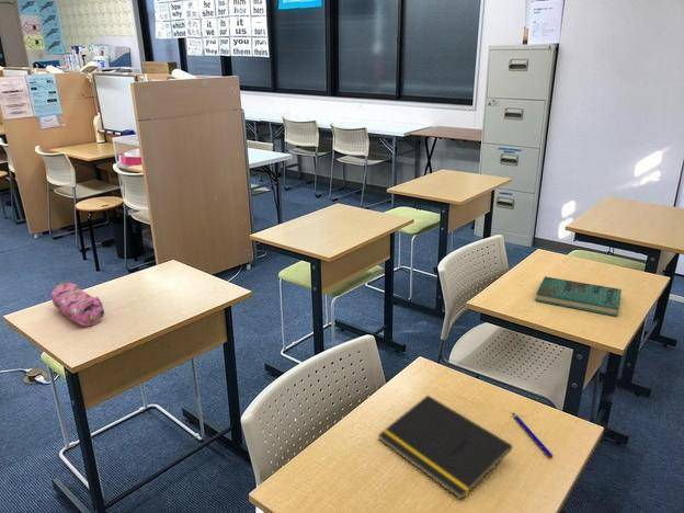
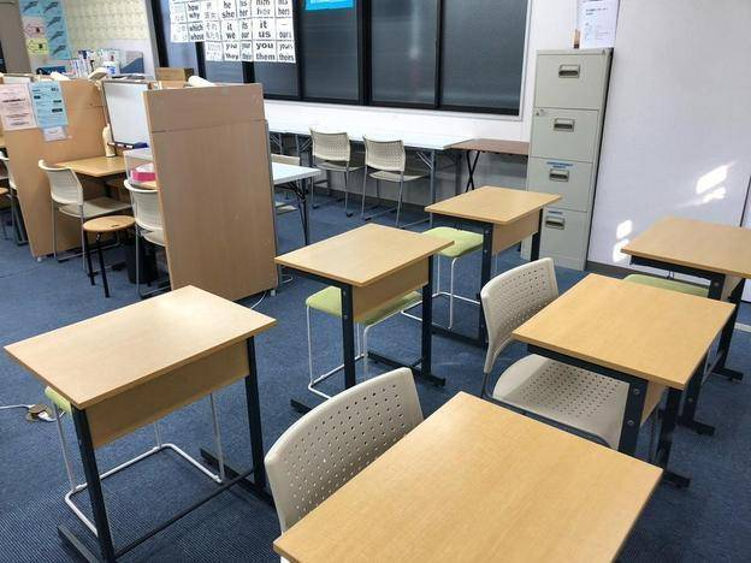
- notepad (443, 442)
- pencil case (77, 303)
- pen (531, 433)
- book (579, 294)
